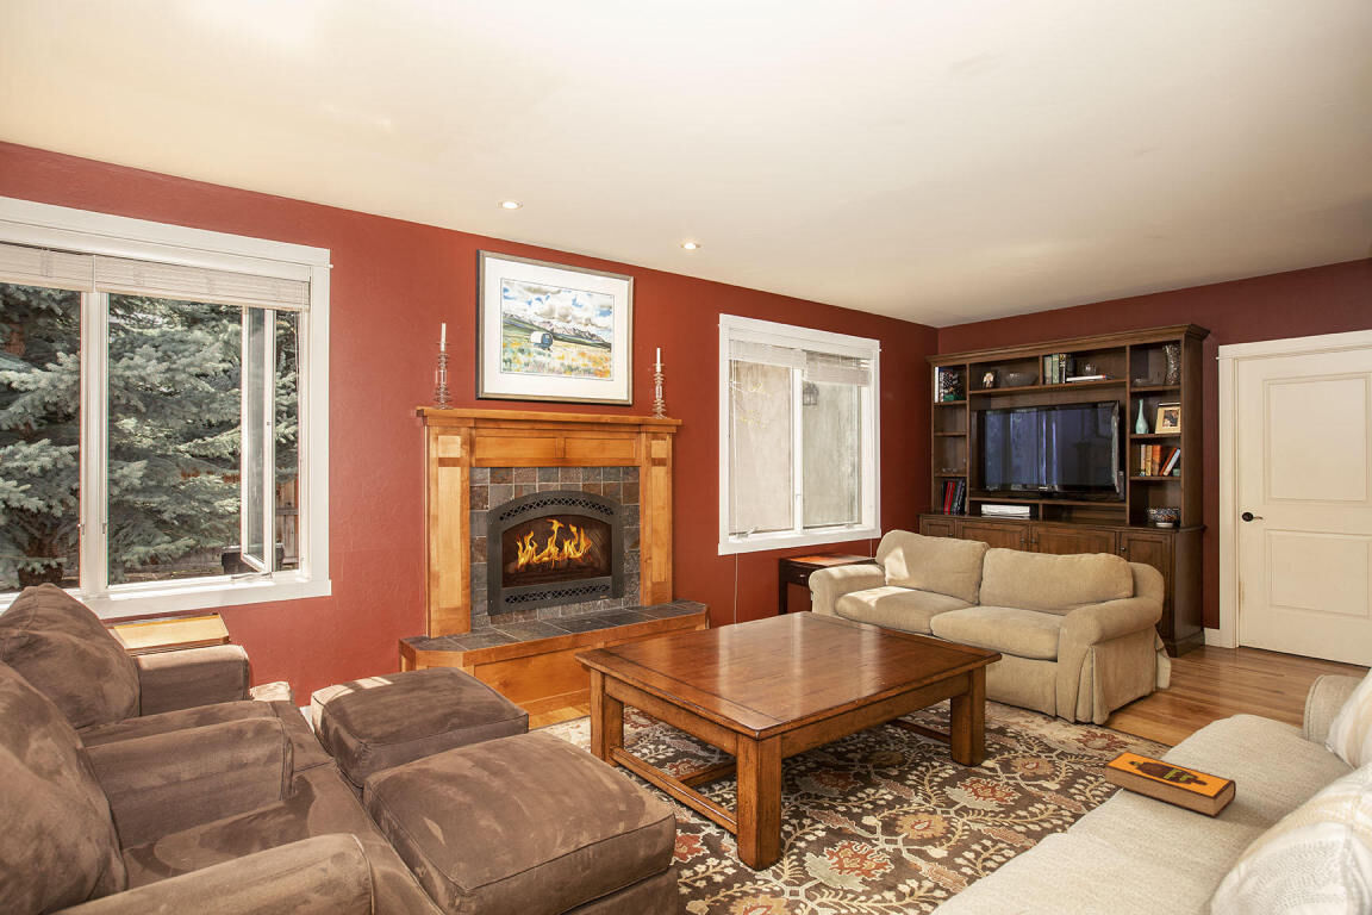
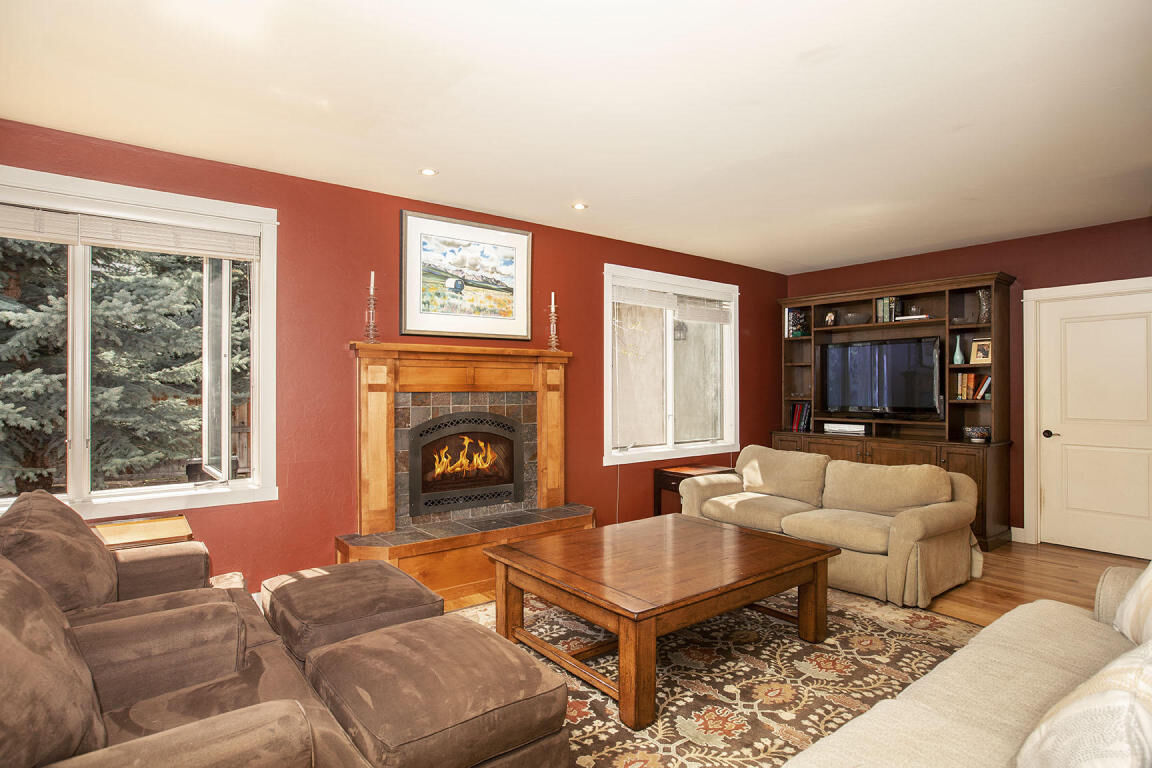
- hardback book (1168, 780)
